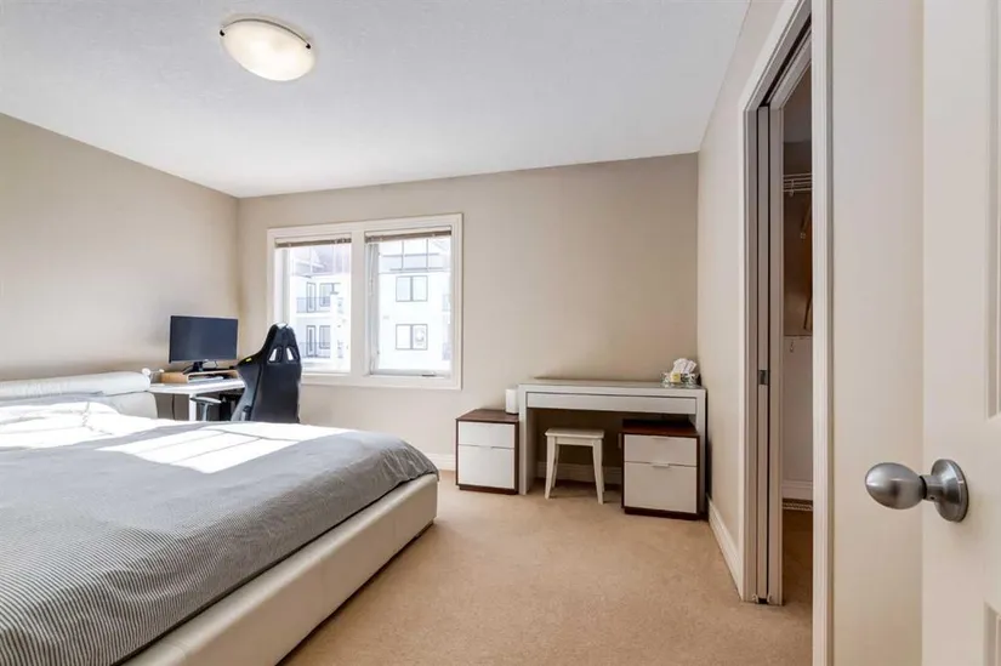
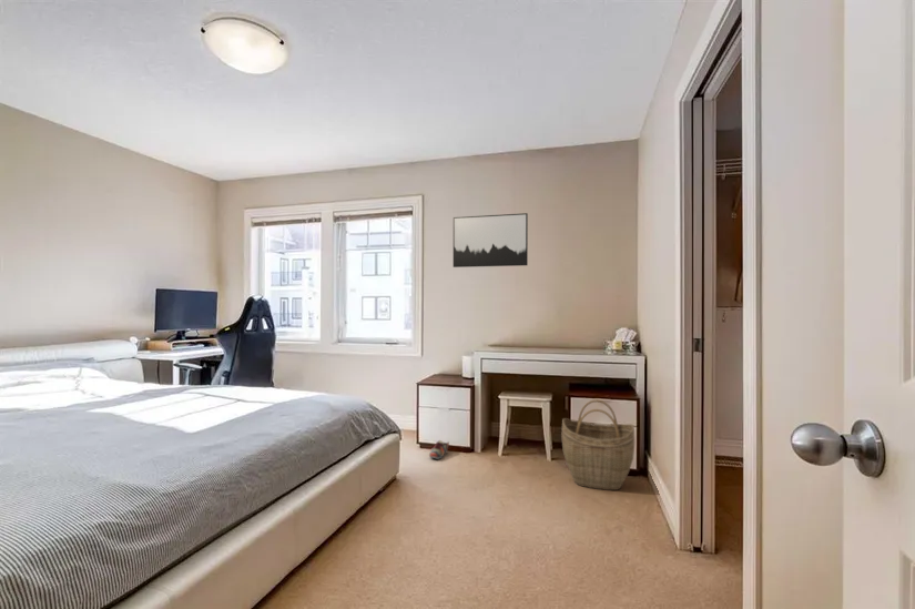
+ woven basket (597, 443)
+ wall art (489, 241)
+ shoe (438, 448)
